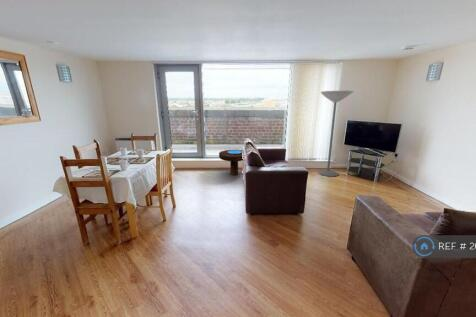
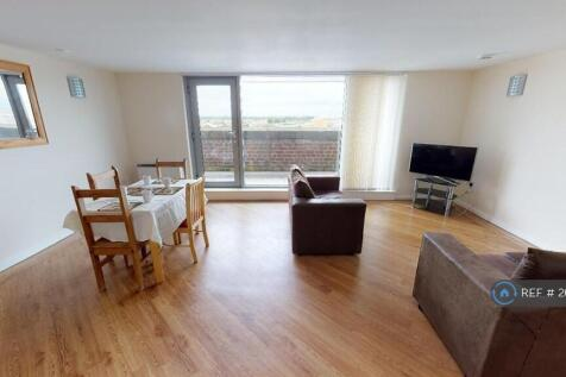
- side table (234, 163)
- floor lamp (331, 134)
